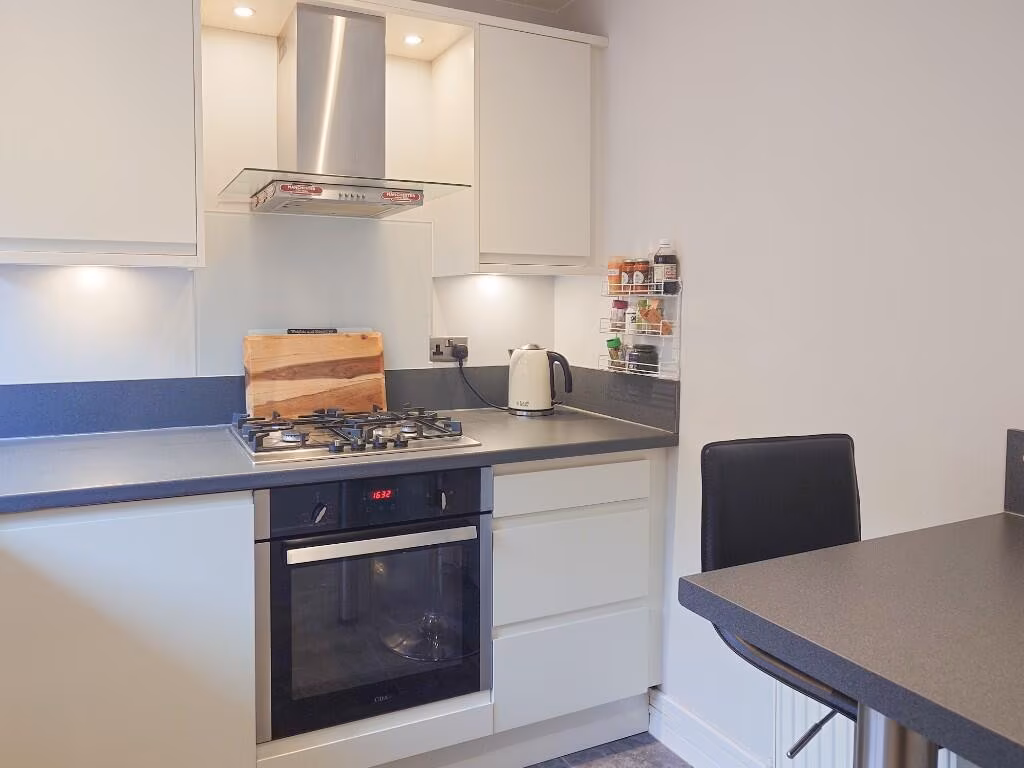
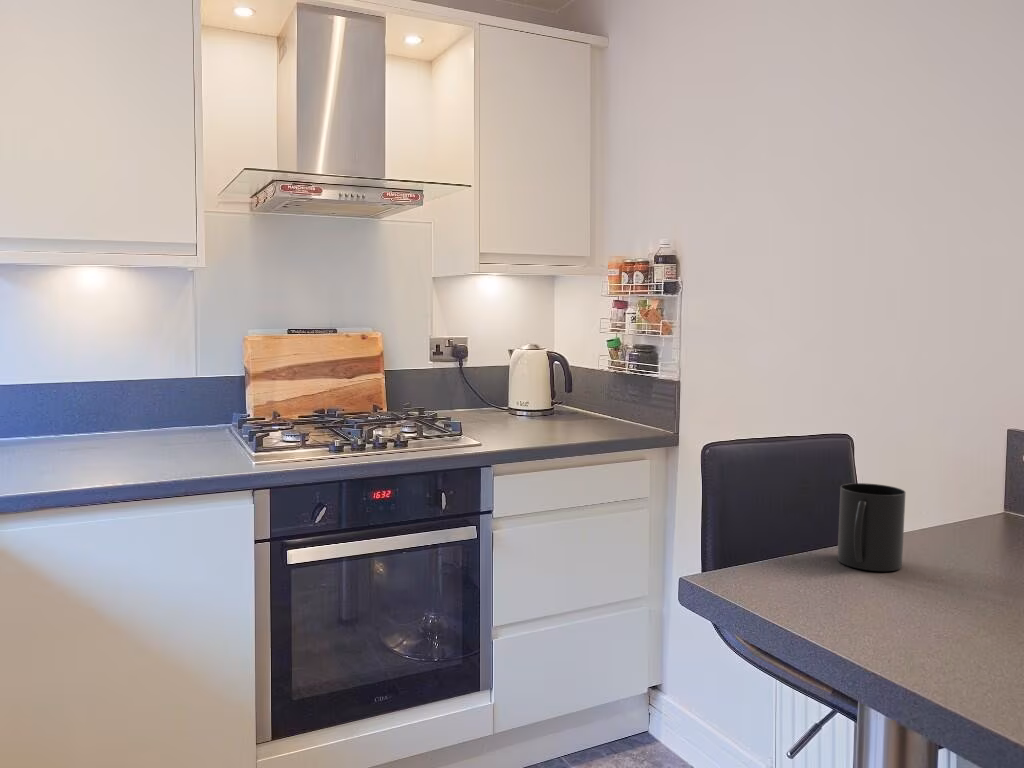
+ mug (868, 527)
